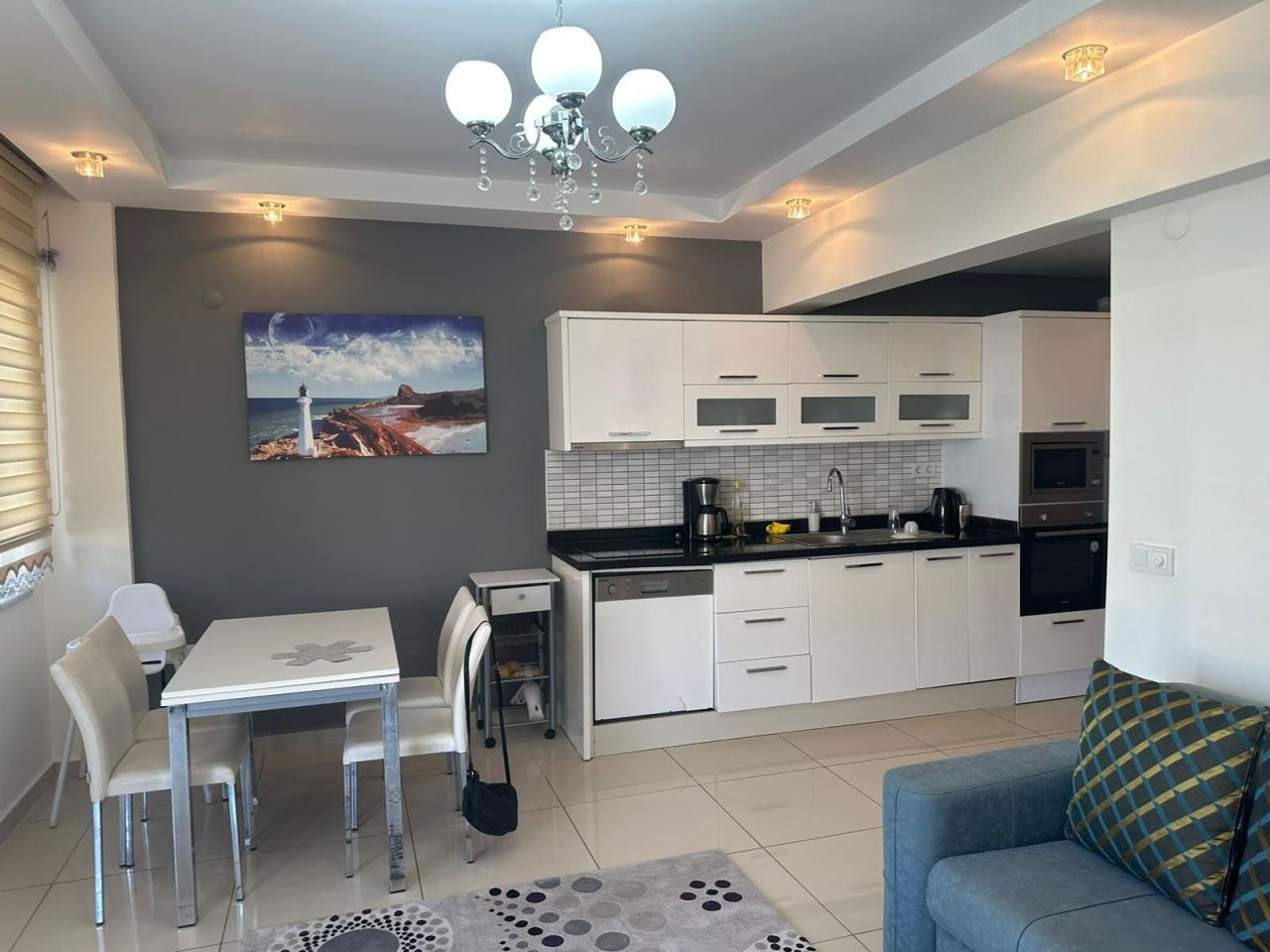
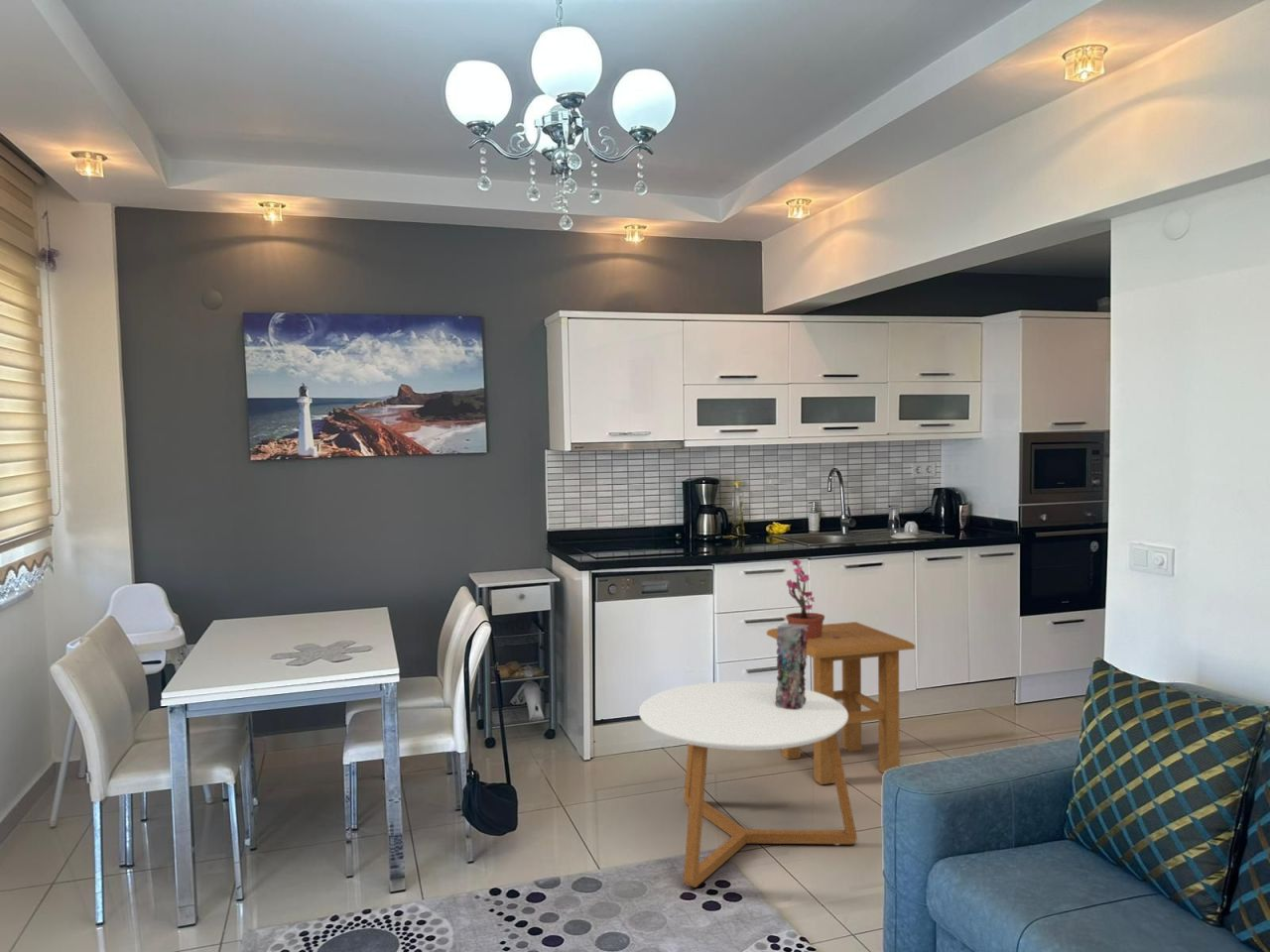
+ side table (837, 699)
+ coffee table (744, 750)
+ potted plant (810, 597)
+ vase (792, 665)
